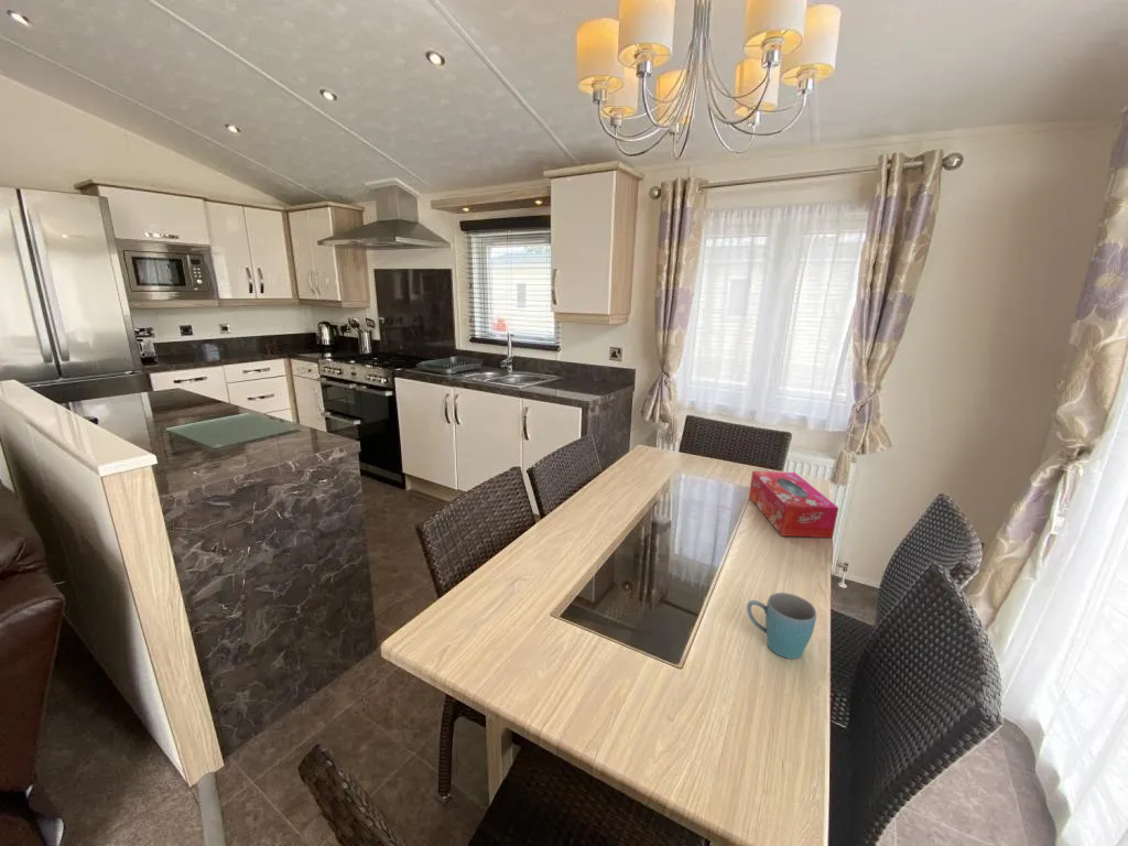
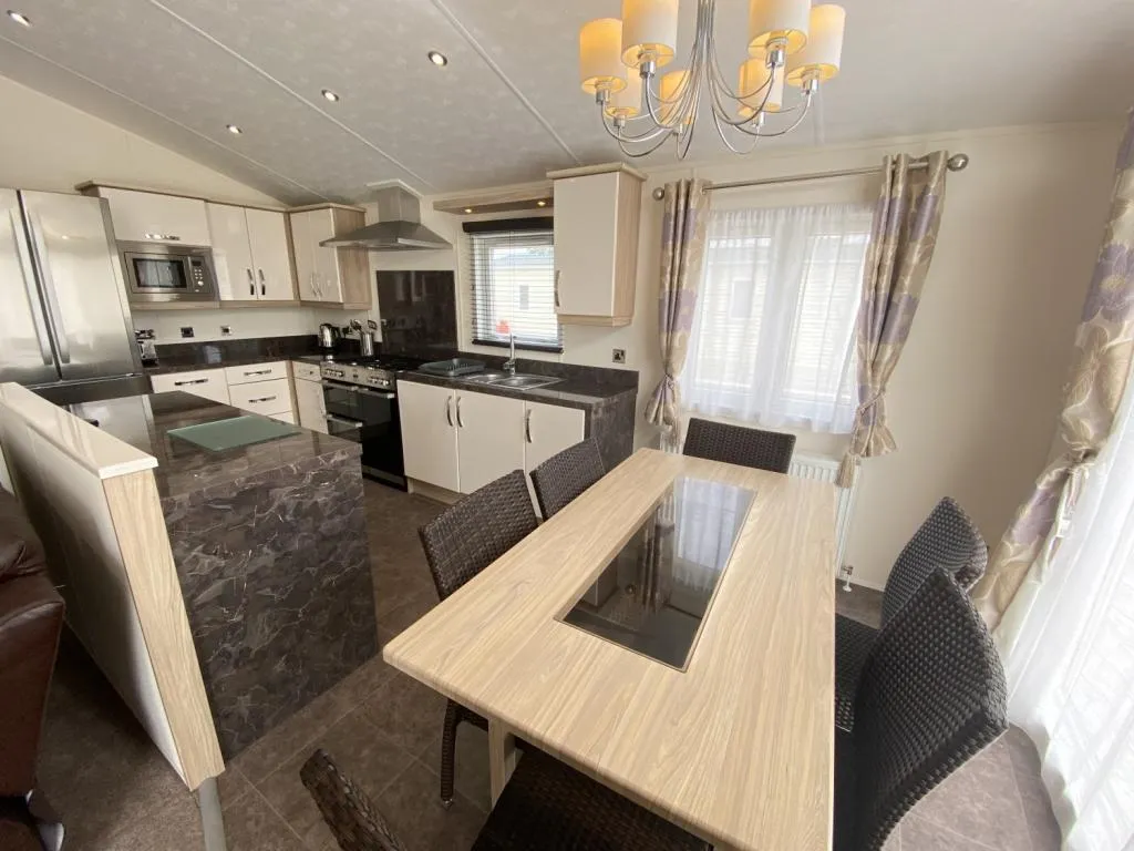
- tissue box (789, 501)
- mug (778, 623)
